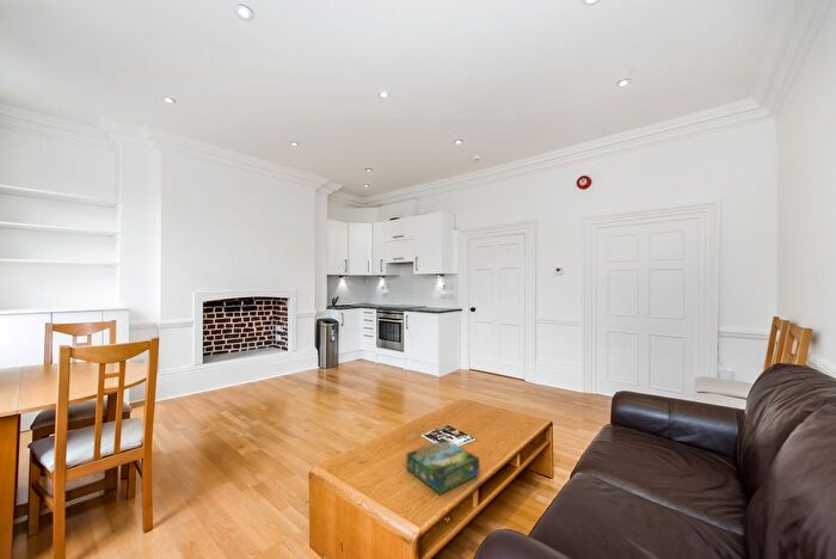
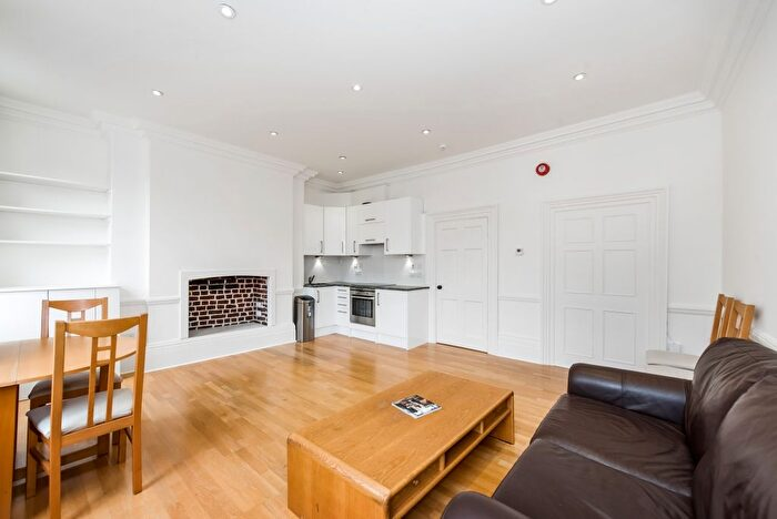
- board game (442, 463)
